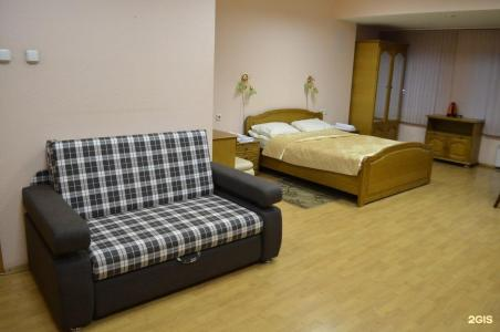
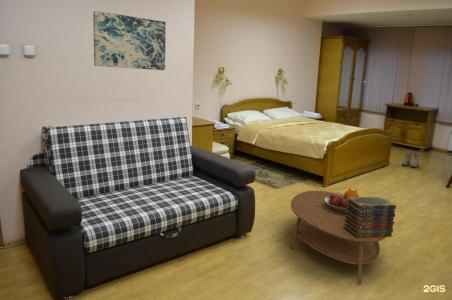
+ boots (411, 157)
+ wall art (131, 42)
+ fruit bowl (346, 200)
+ coffee table (335, 230)
+ book stack (368, 216)
